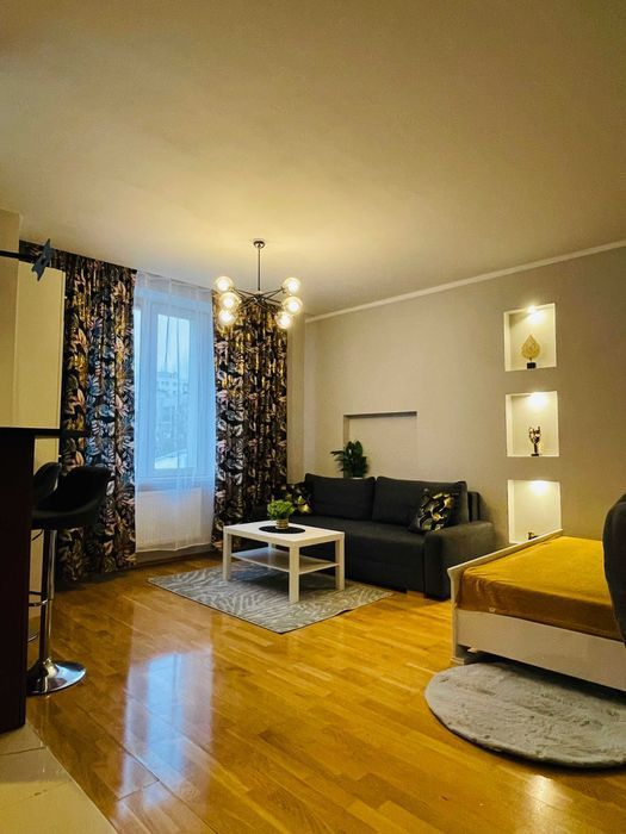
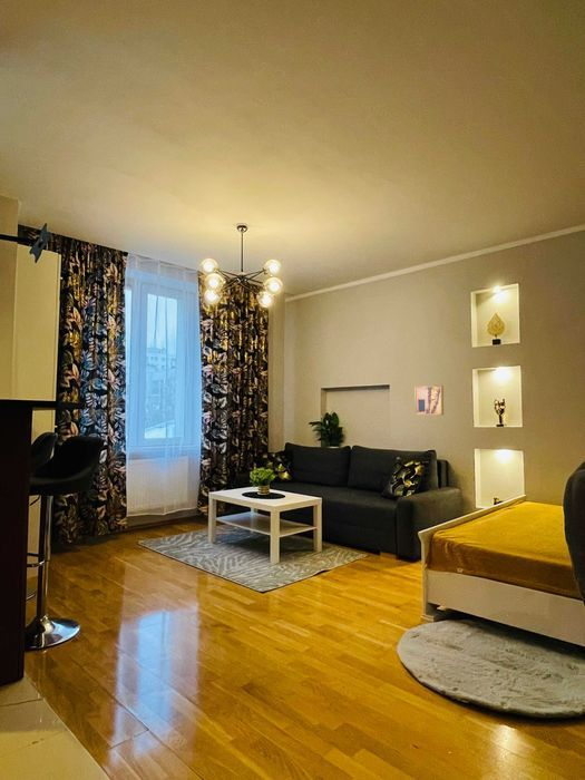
+ wall art (428, 400)
